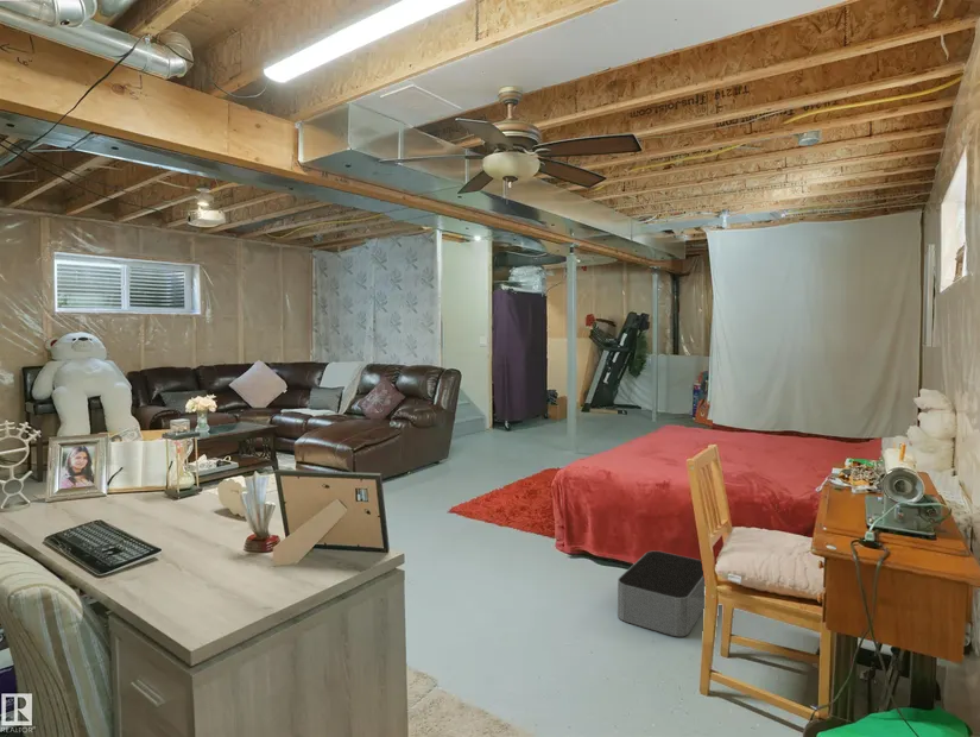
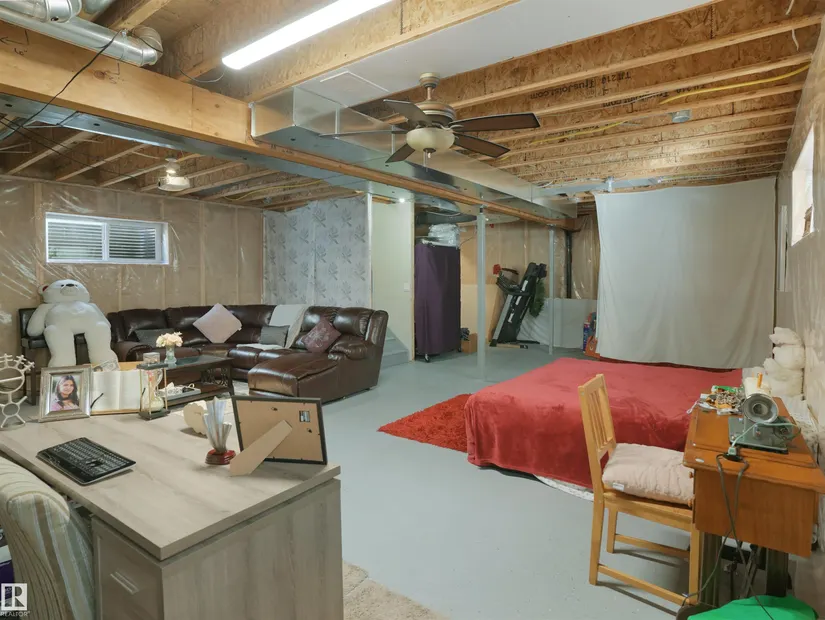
- storage bin (665, 588)
